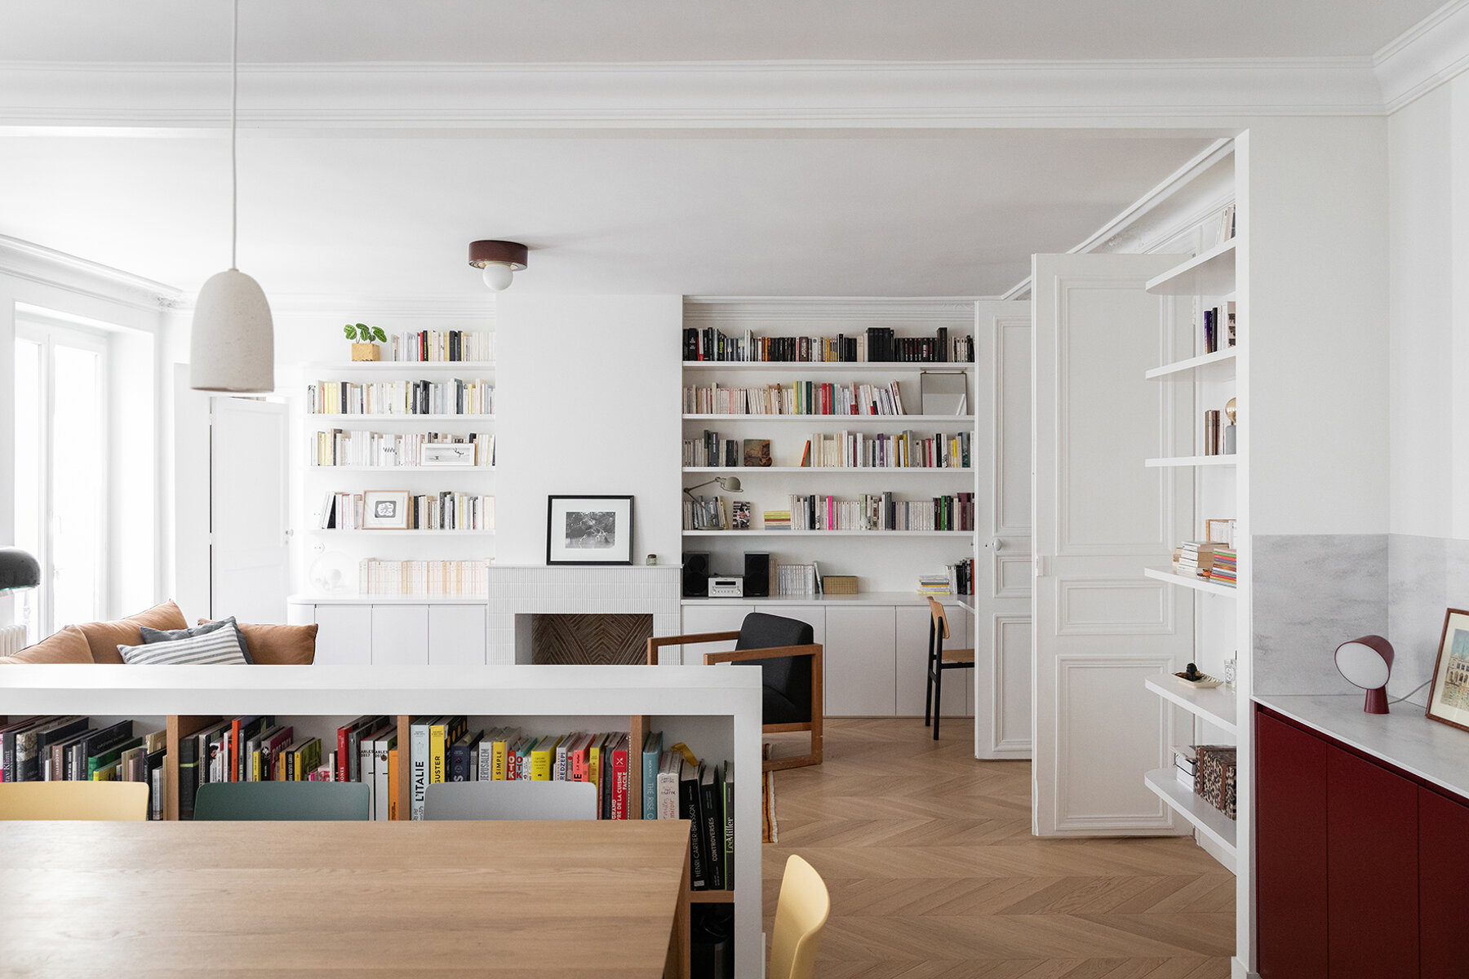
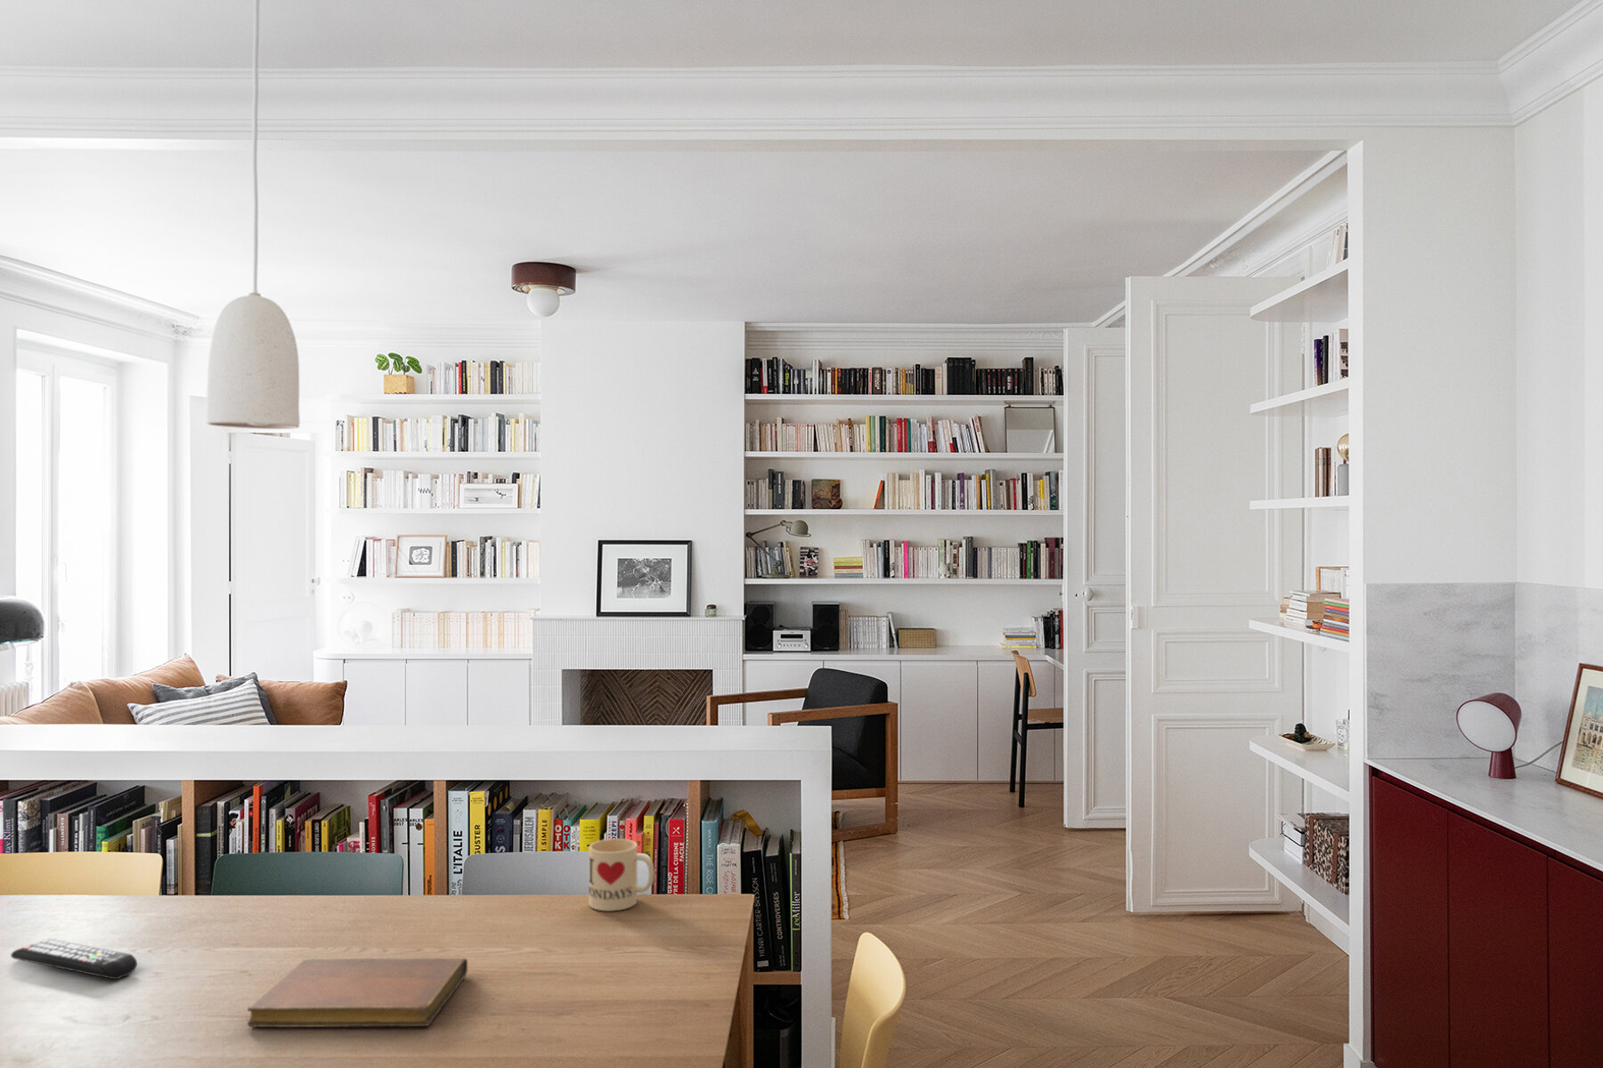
+ notebook (363, 989)
+ remote control (73, 958)
+ mug (621, 874)
